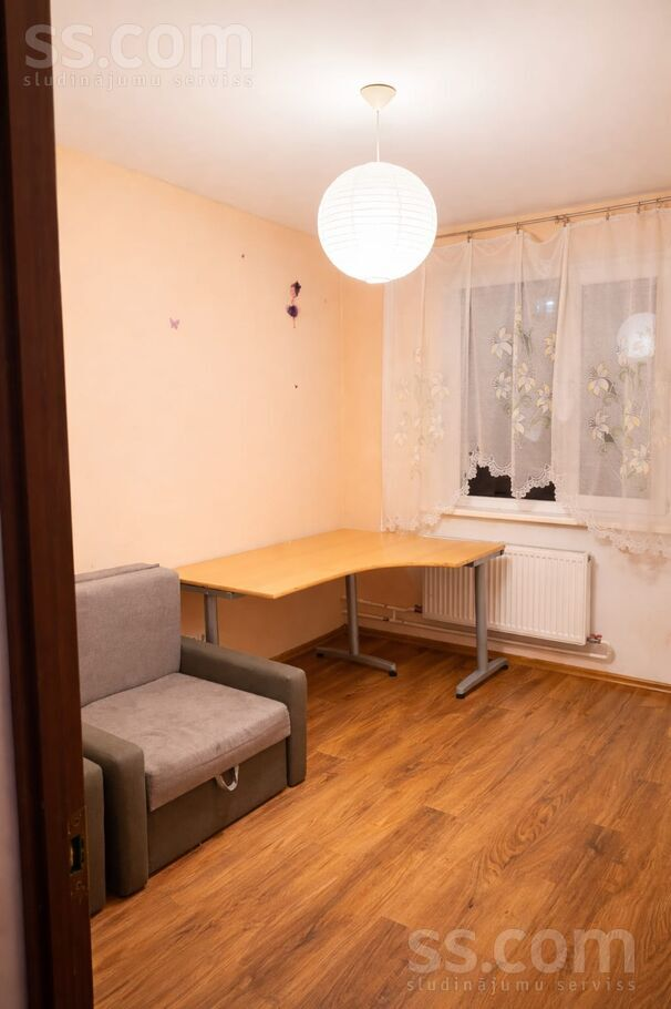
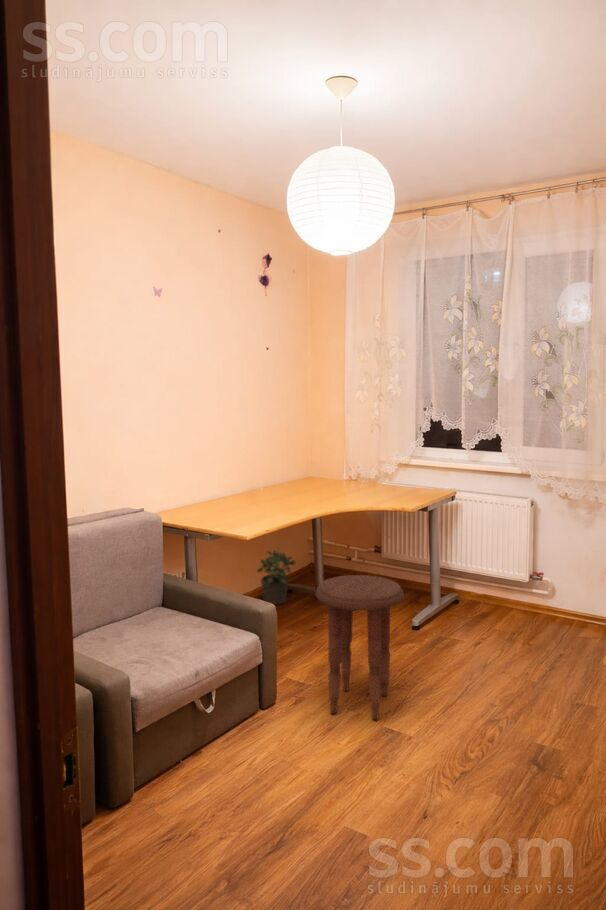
+ potted plant (276, 574)
+ side table (368, 645)
